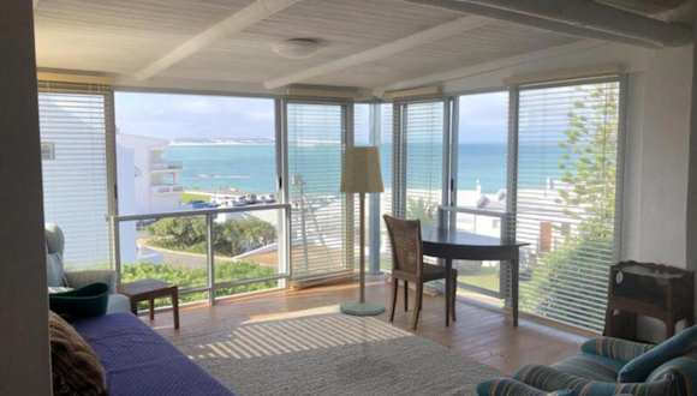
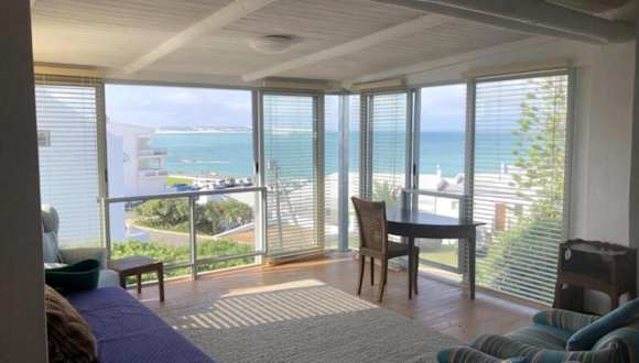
- floor lamp (362, 228)
